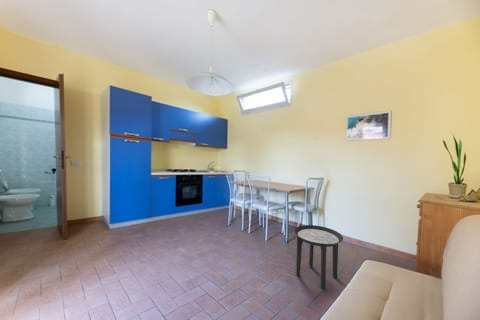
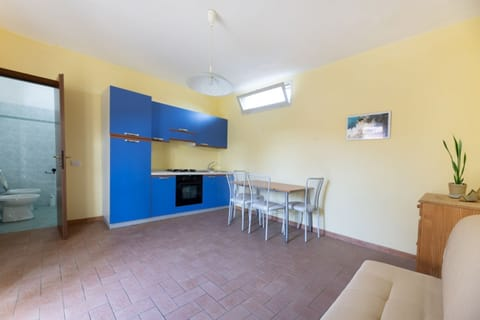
- side table (321, 254)
